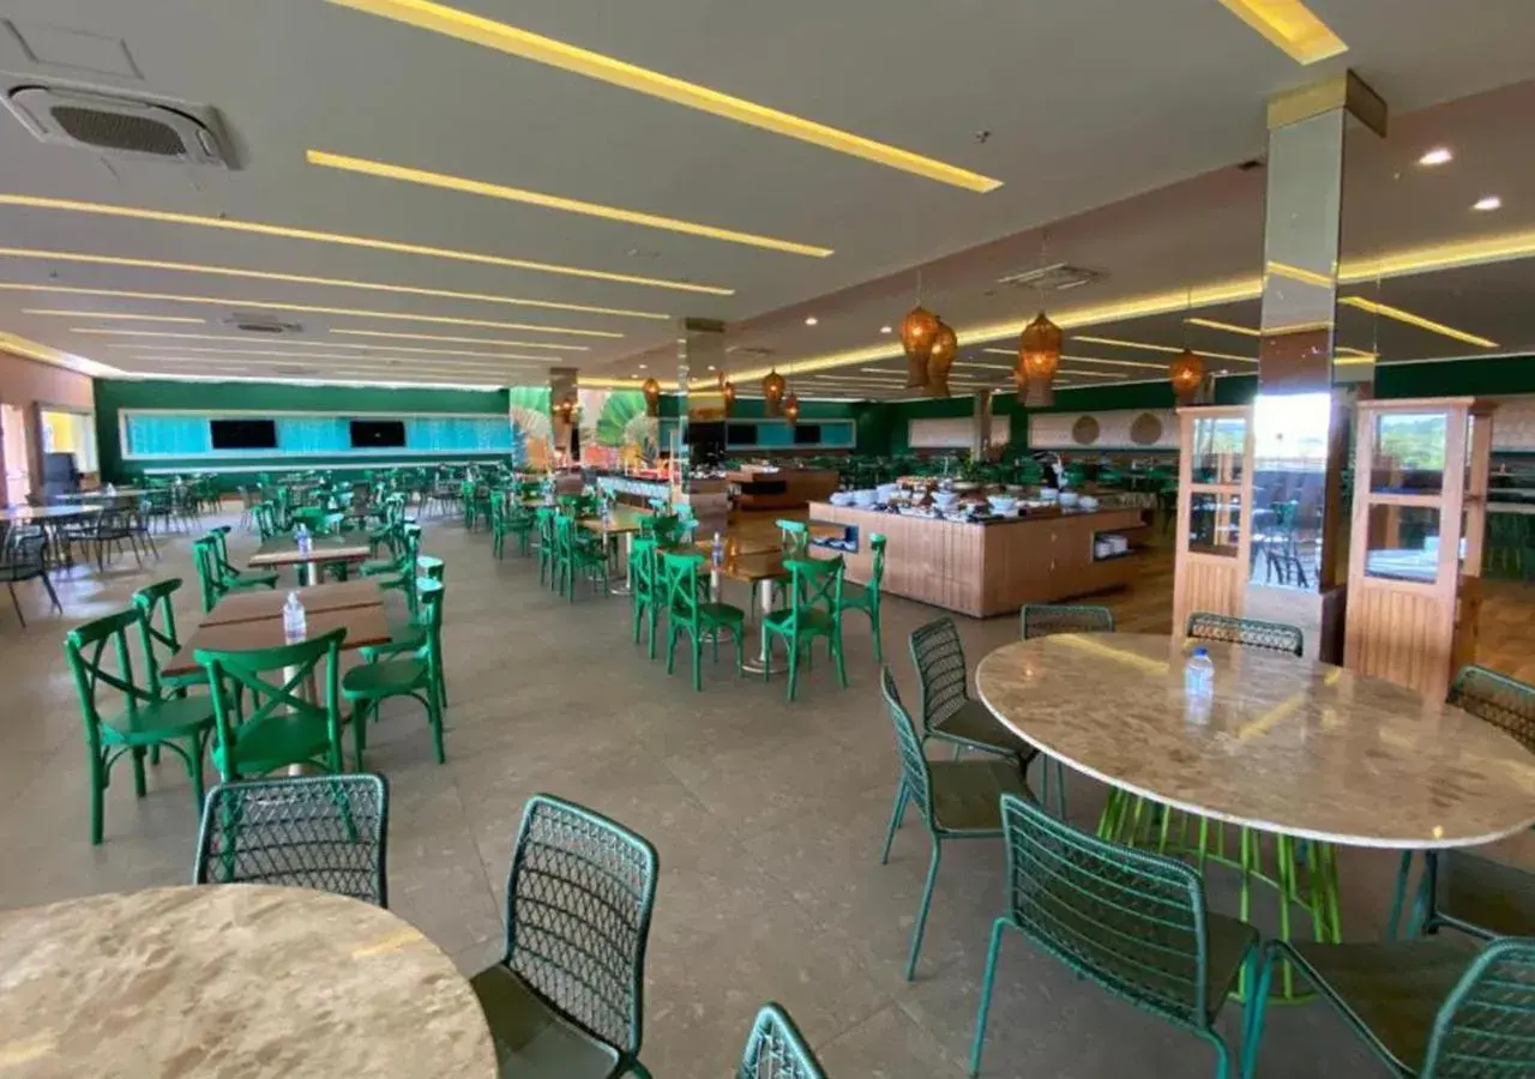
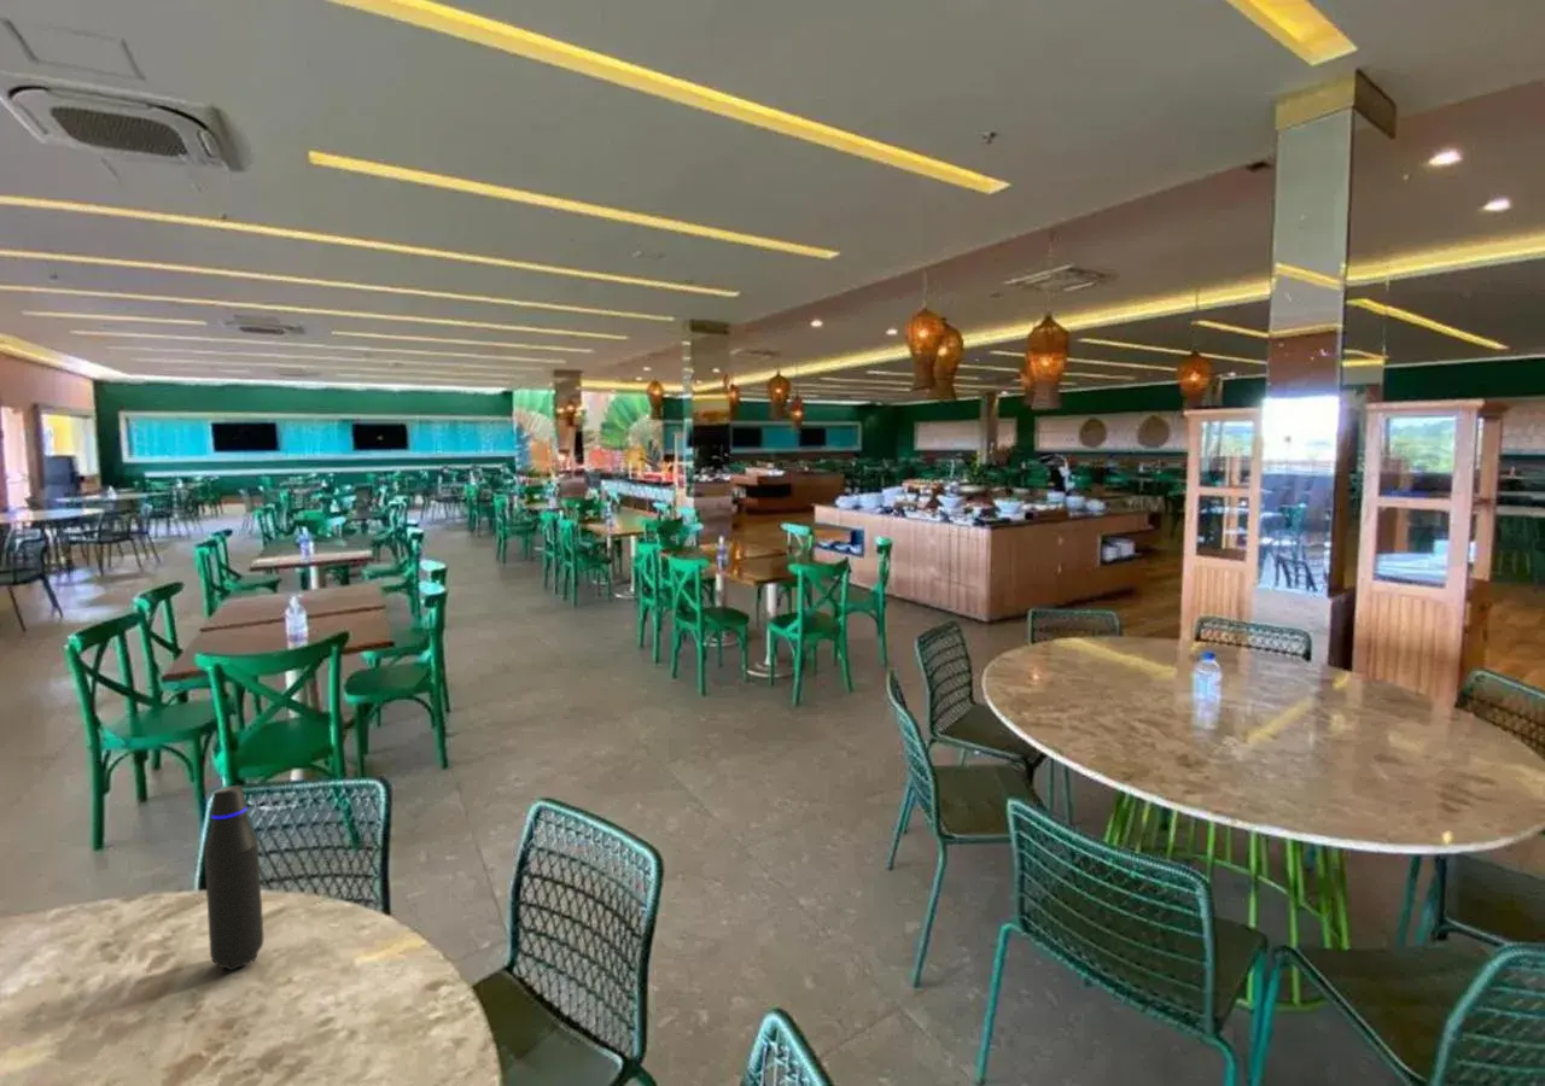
+ water bottle (233, 876)
